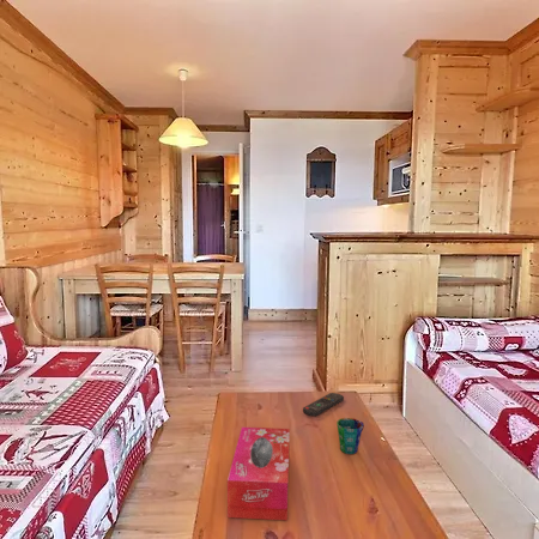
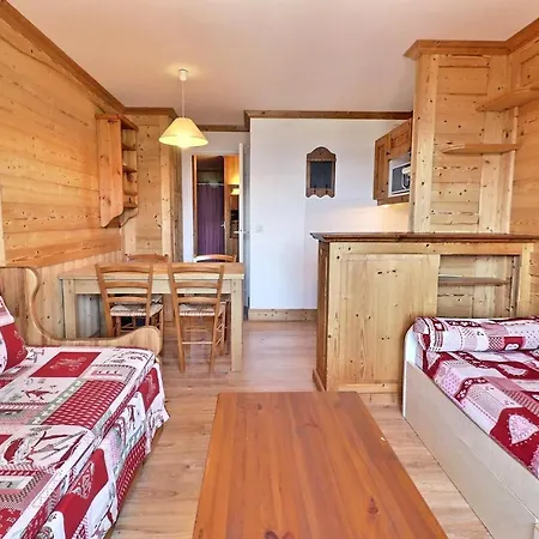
- tissue box (261, 467)
- cup (351, 435)
- remote control (323, 402)
